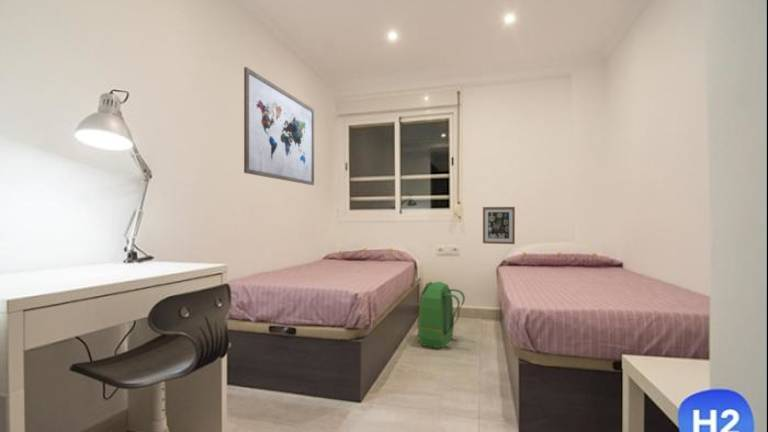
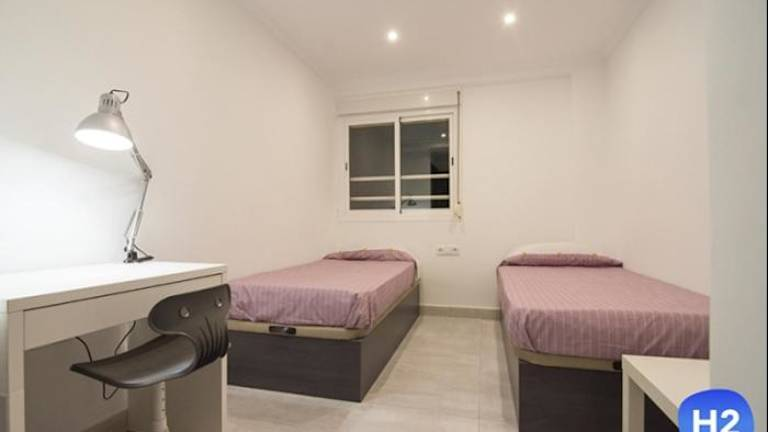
- wall art (498, 225)
- wall art (285, 135)
- backpack (440, 311)
